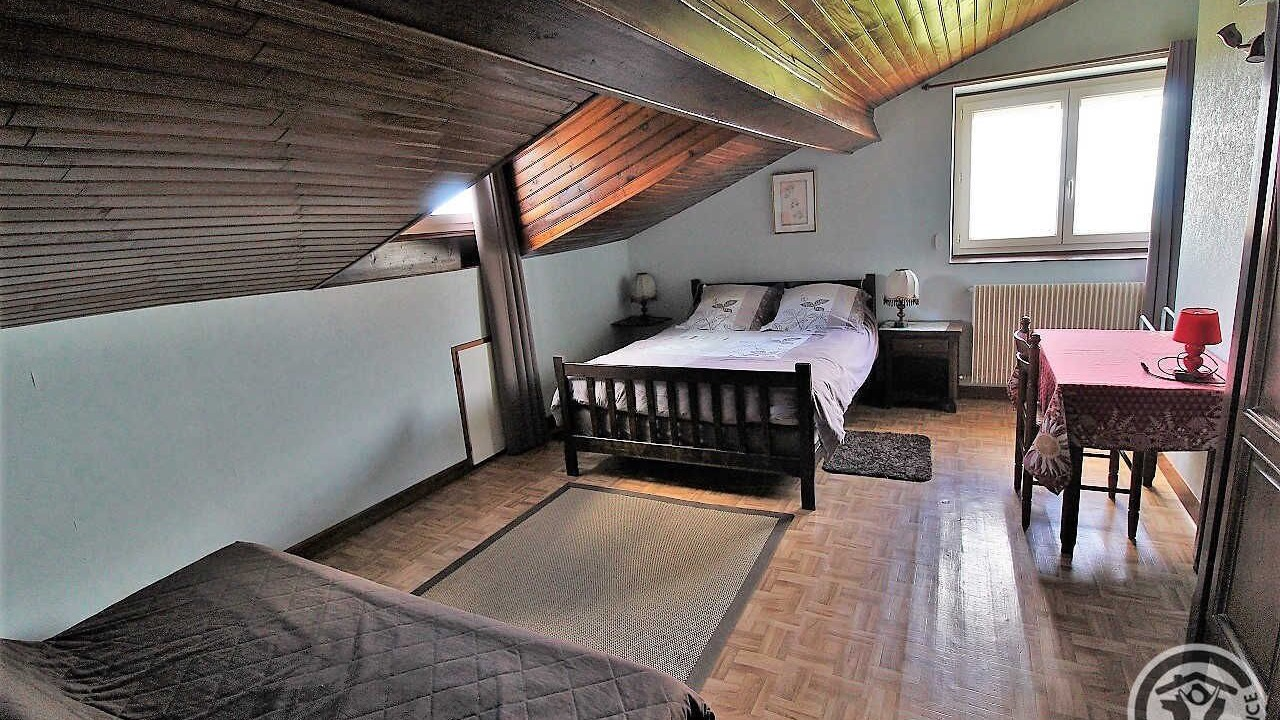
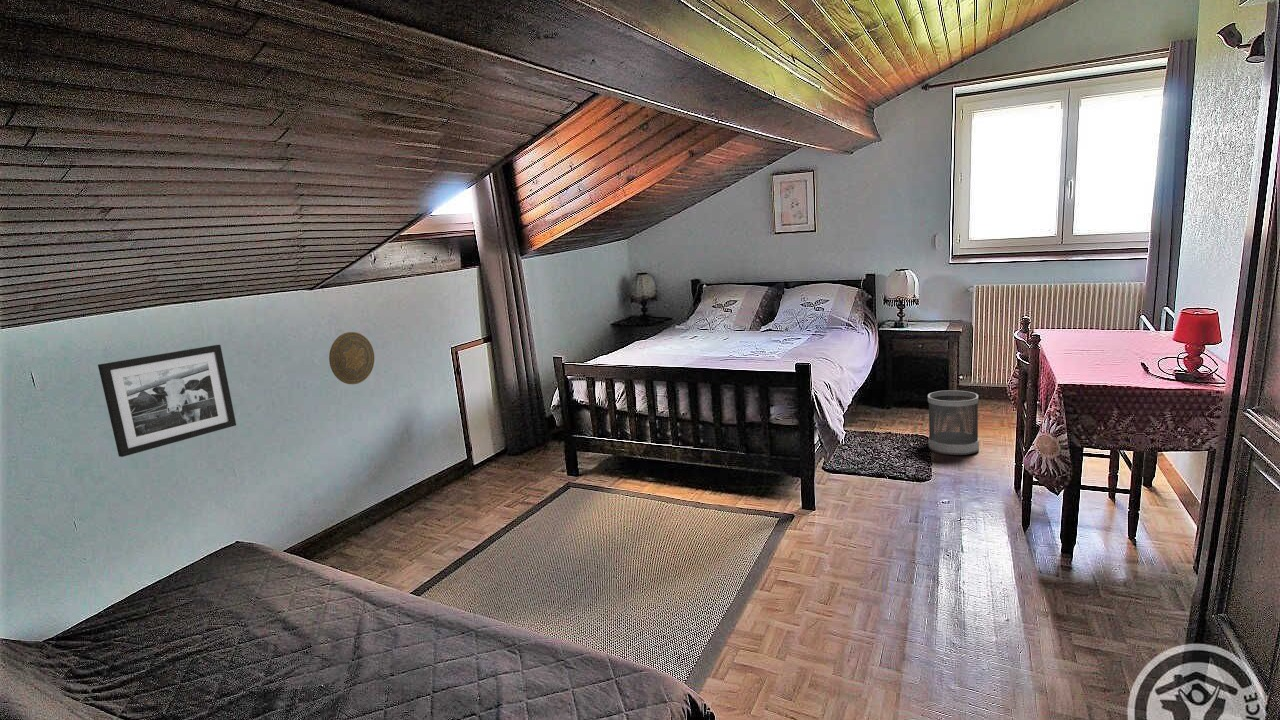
+ decorative plate (354, 358)
+ picture frame (172, 397)
+ wastebasket (953, 421)
